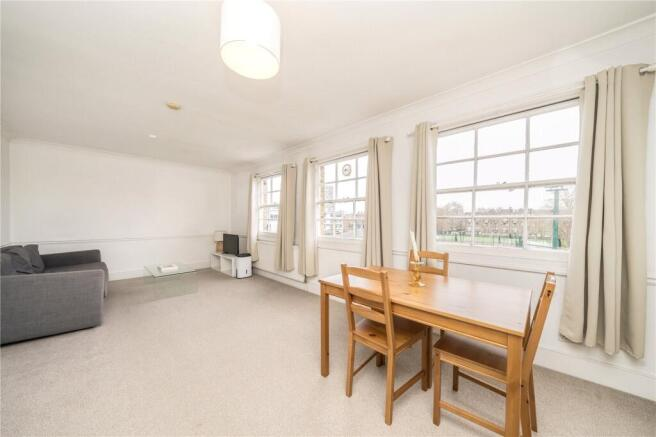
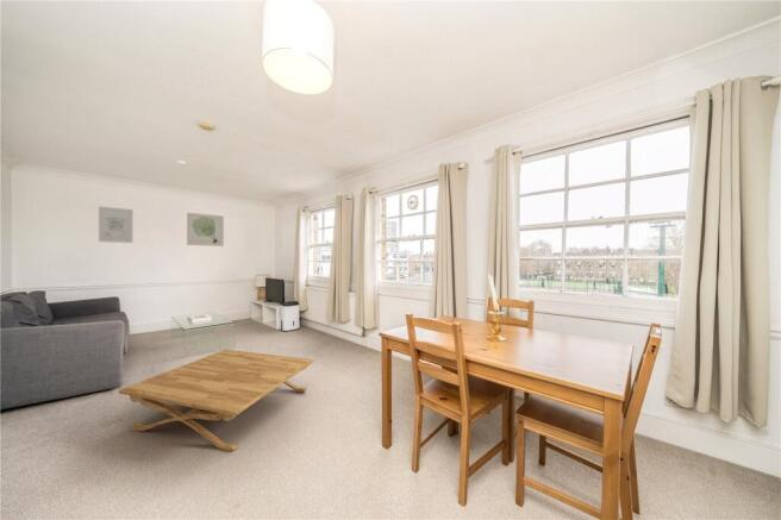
+ coffee table (229, 390)
+ wall art (115, 225)
+ wall art (205, 230)
